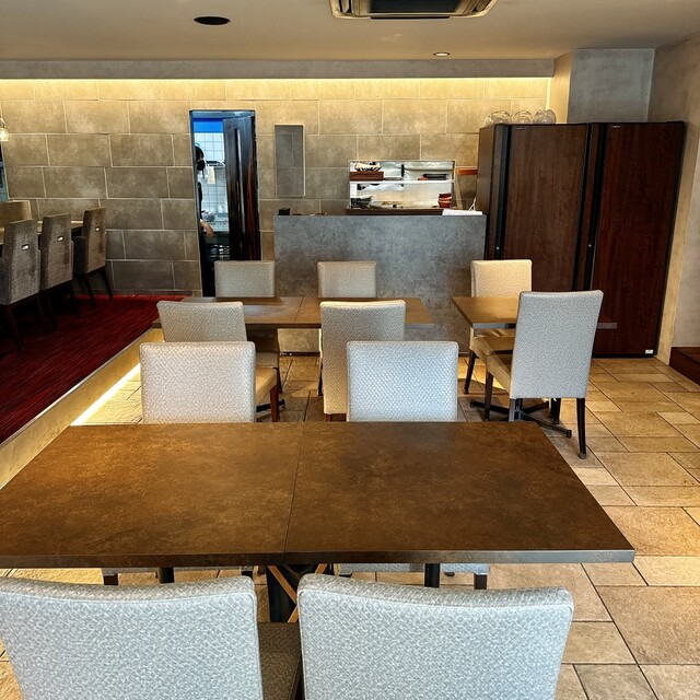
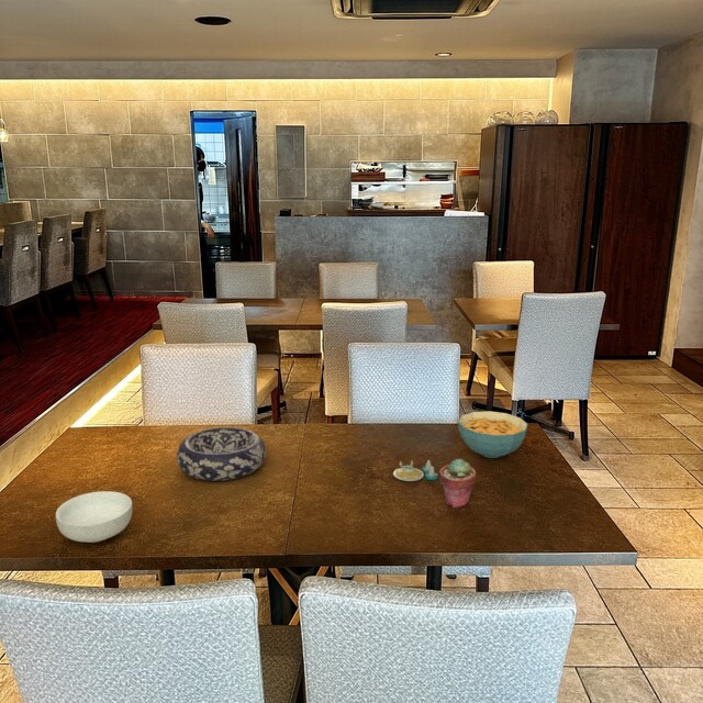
+ cereal bowl (96, 520)
+ salt and pepper shaker set (414, 468)
+ cereal bowl (491, 438)
+ potted succulent (457, 480)
+ decorative bowl (221, 453)
